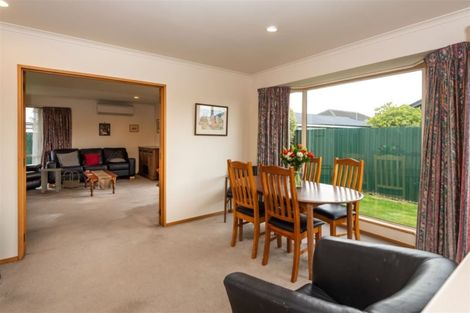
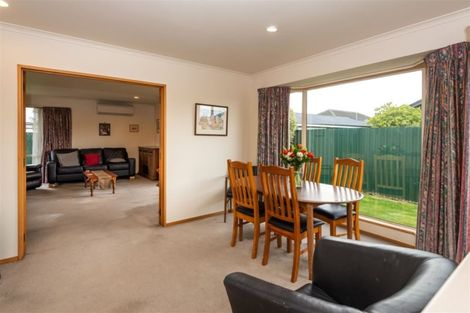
- basket (72, 179)
- side table (46, 180)
